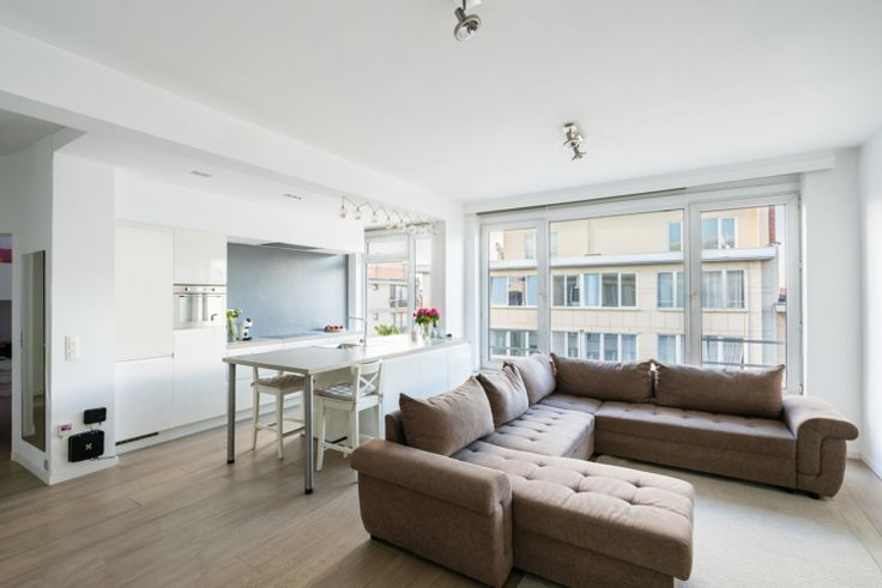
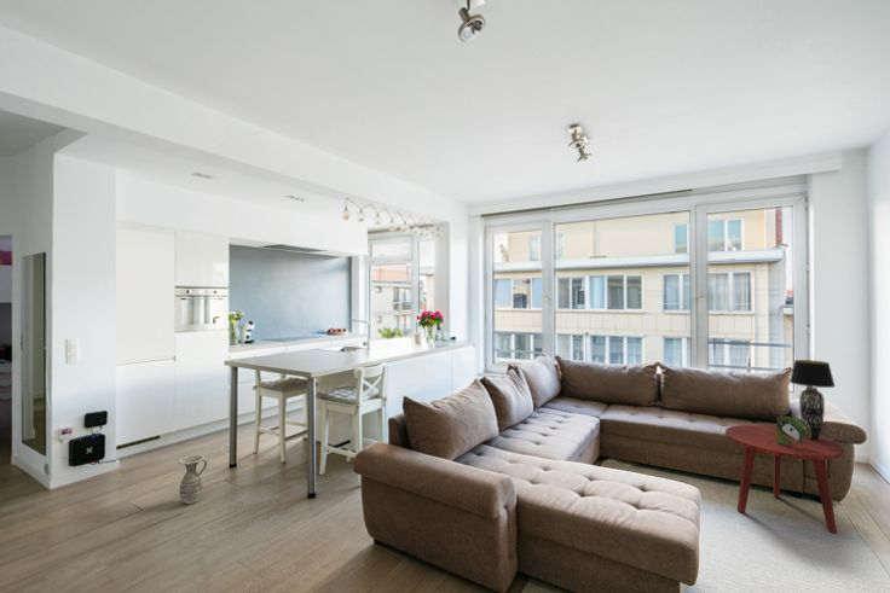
+ side table (779, 475)
+ table lamp (811, 400)
+ ceramic jug (191, 479)
+ succulent plant (793, 431)
